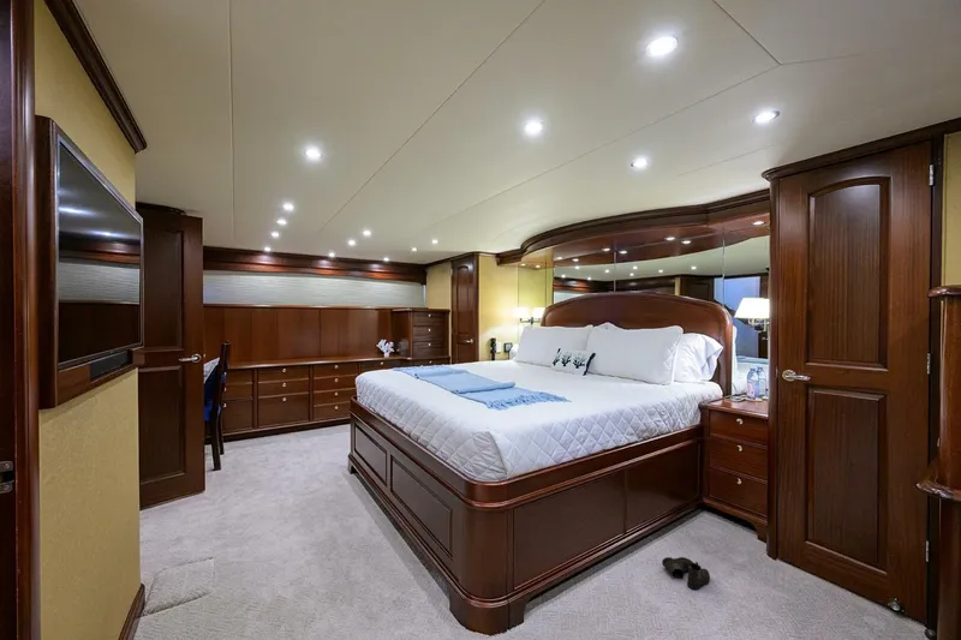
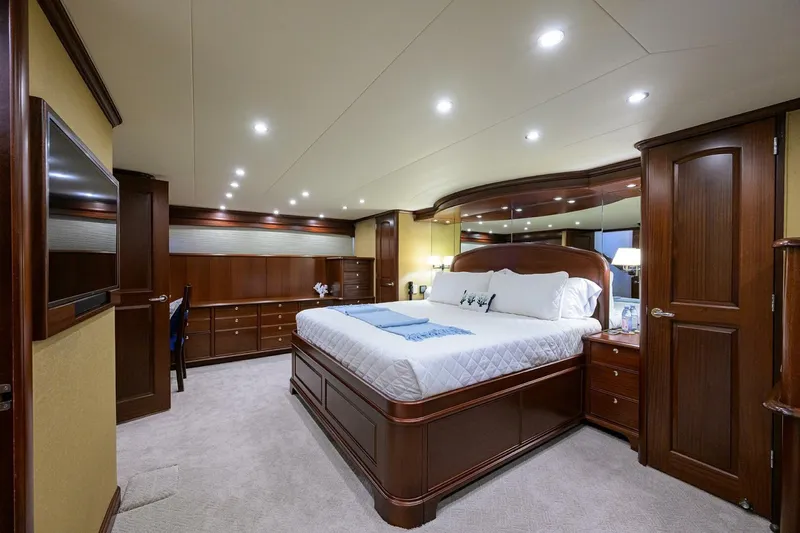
- boots (684, 564)
